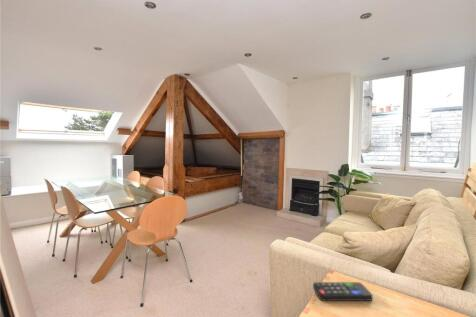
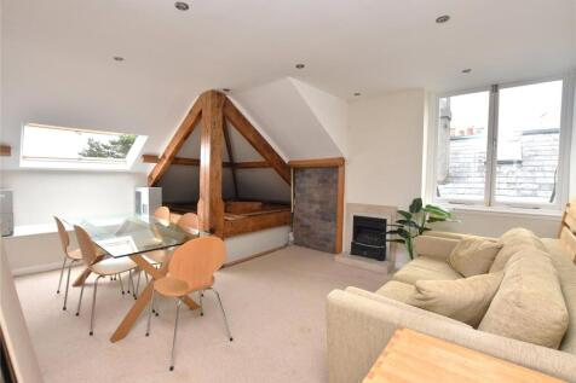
- remote control (341, 290)
